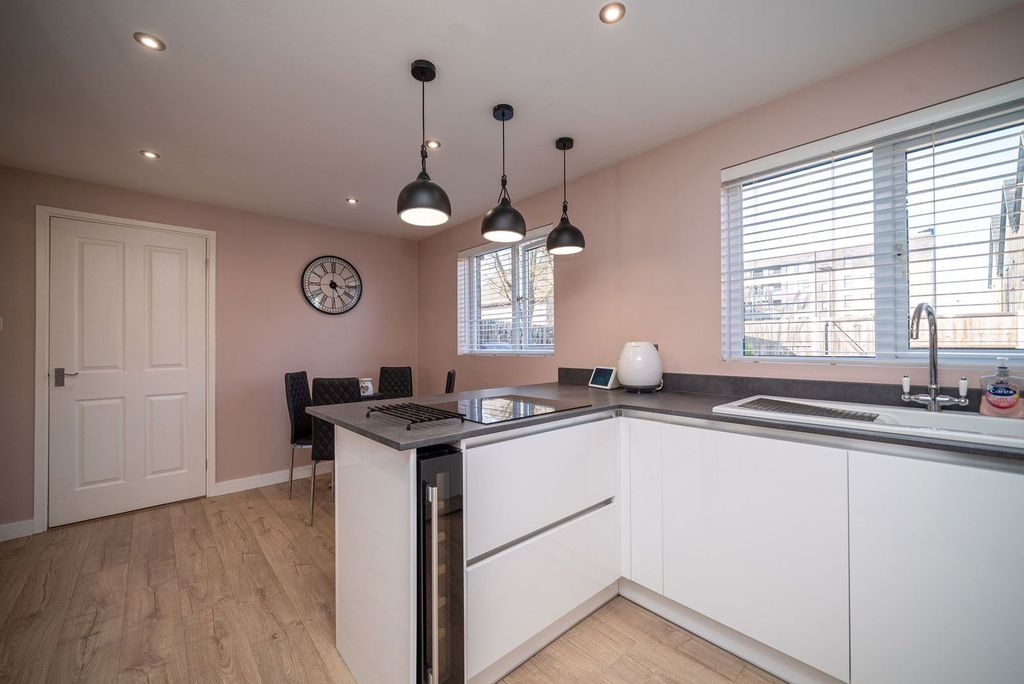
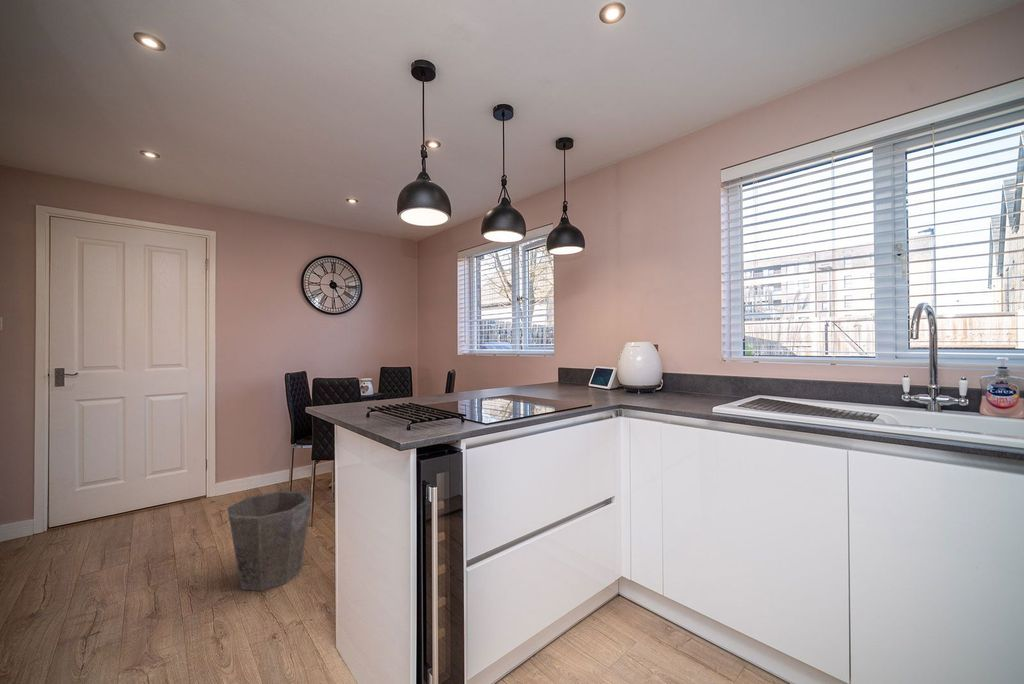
+ waste bin (270, 539)
